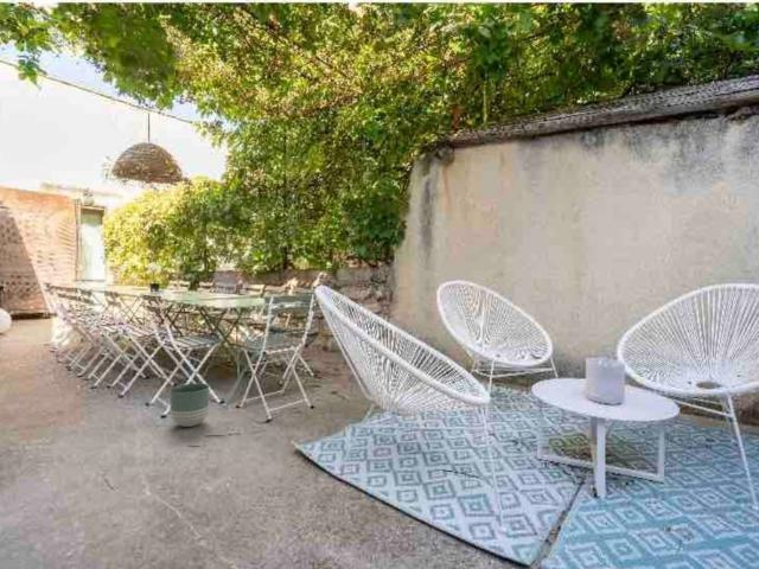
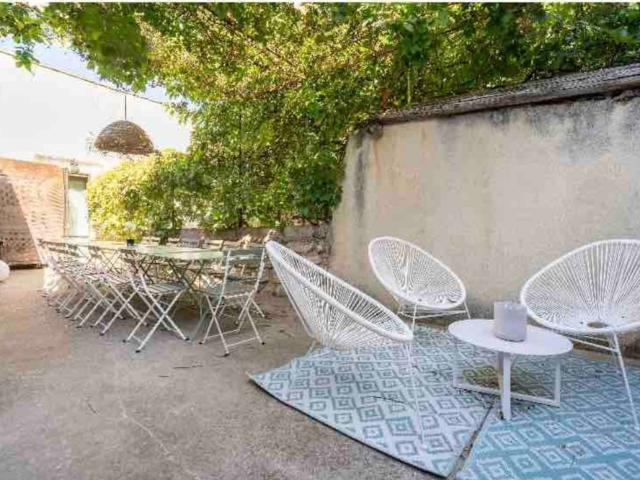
- planter (190, 405)
